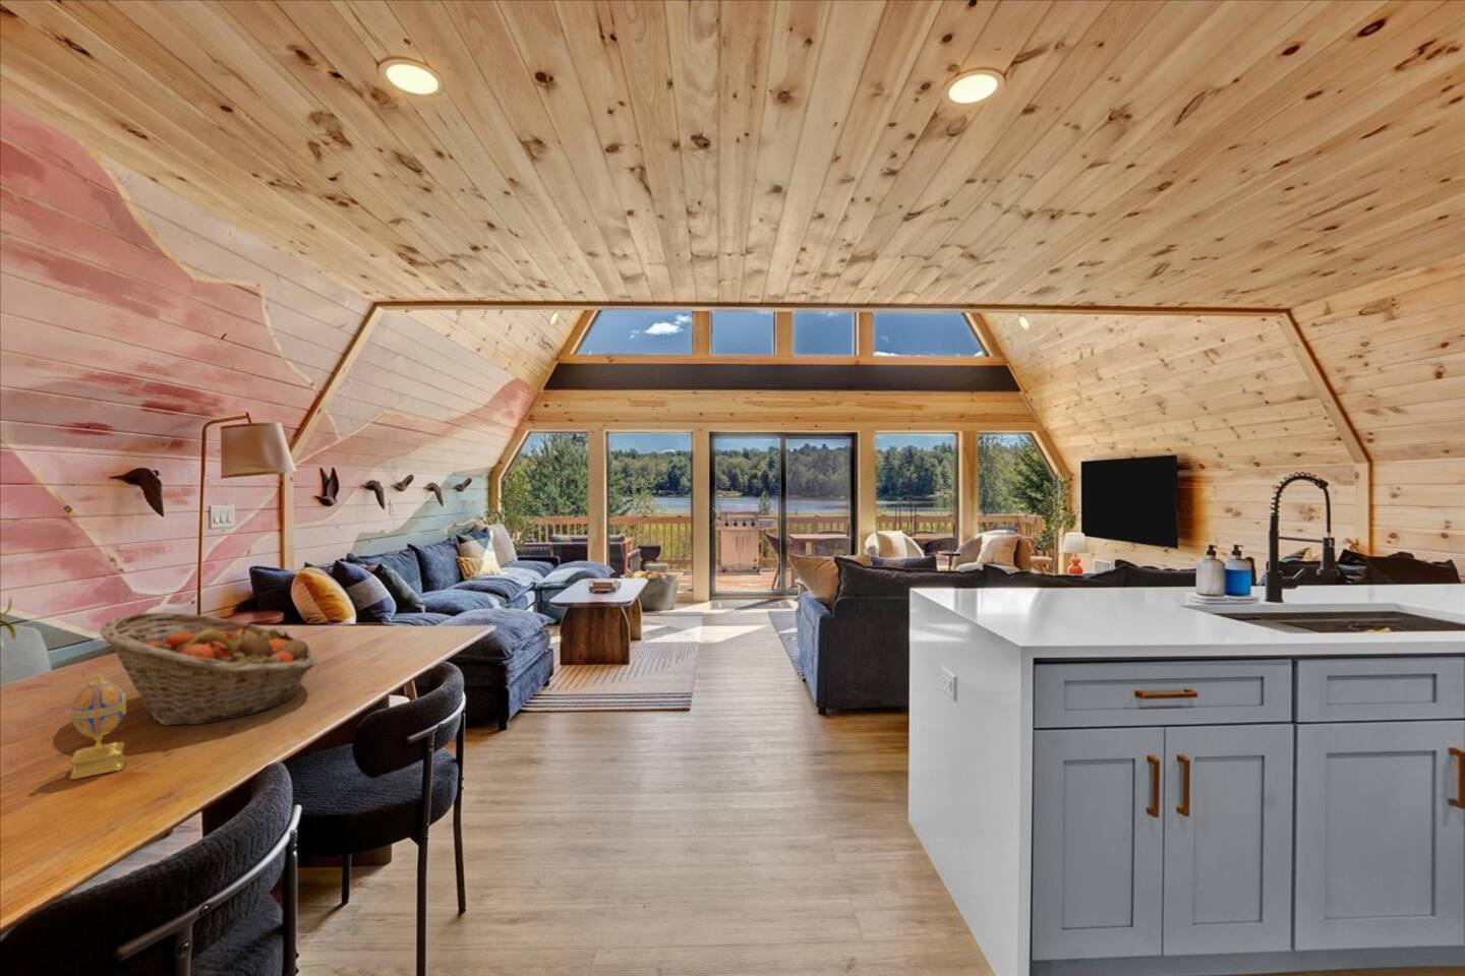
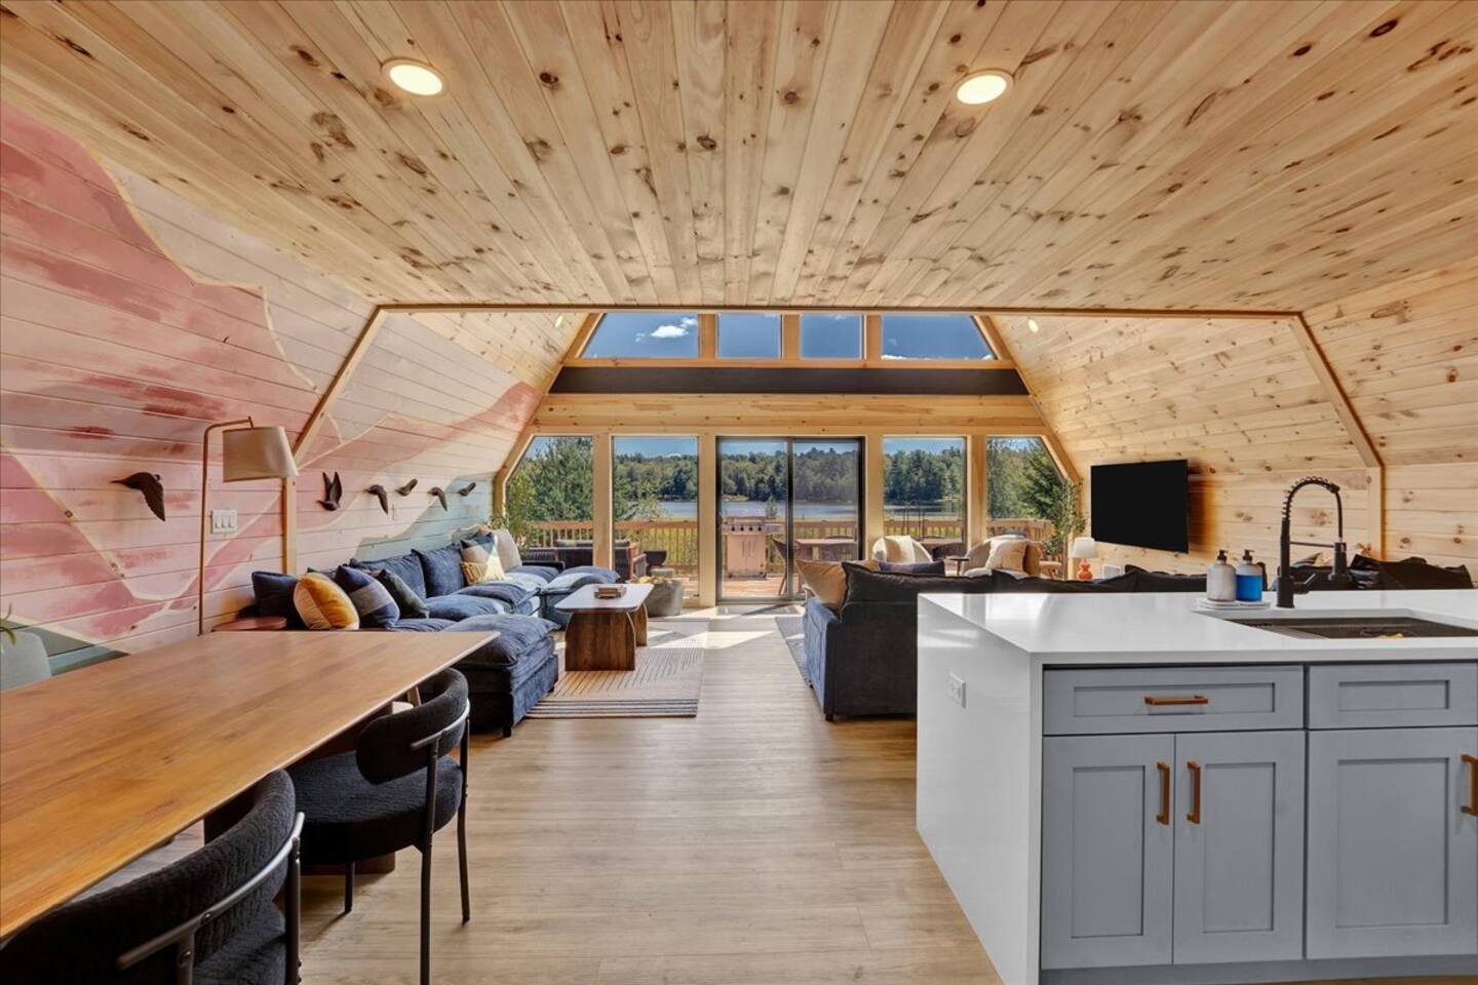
- decorative egg (98, 718)
- fruit basket (217, 657)
